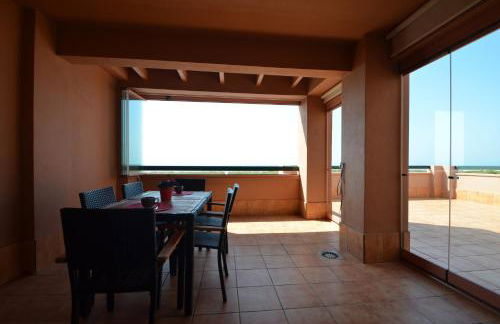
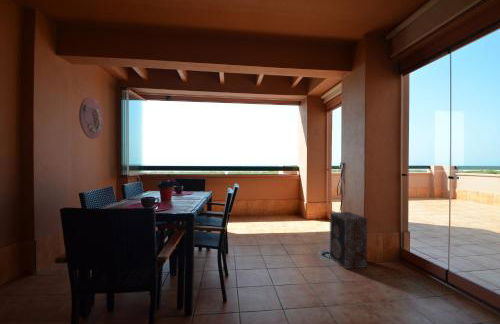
+ speaker (346, 237)
+ decorative platter (93, 118)
